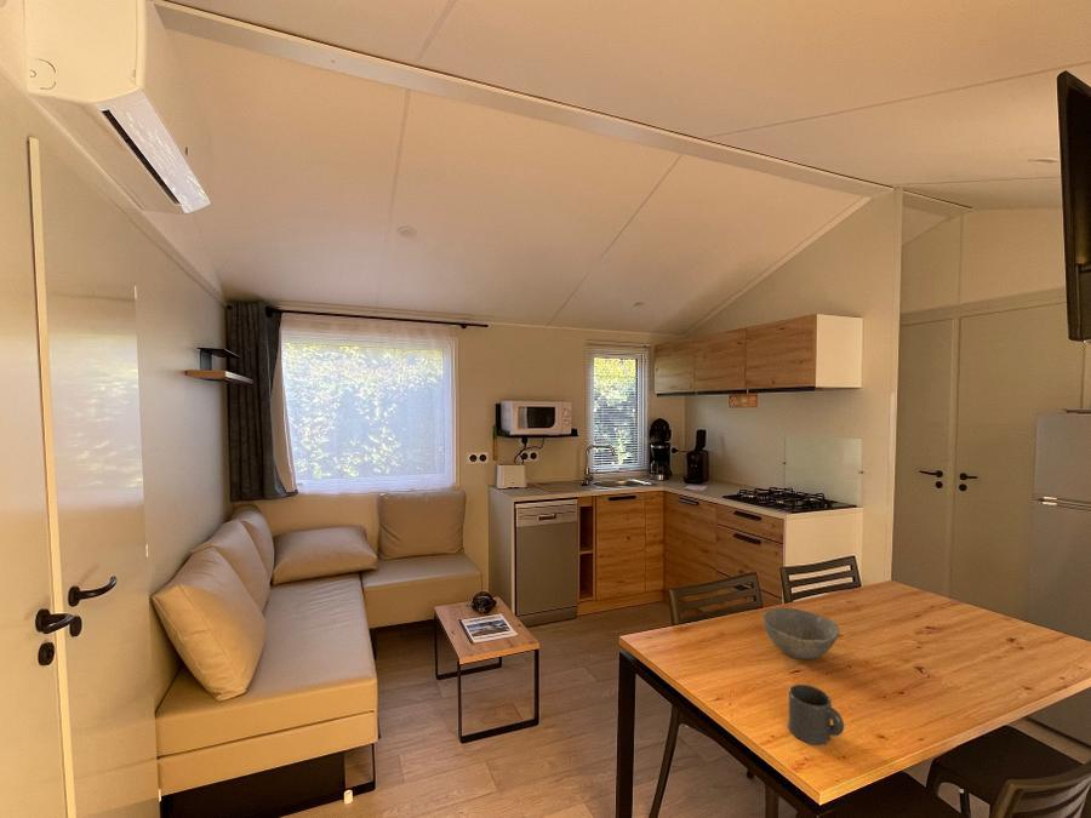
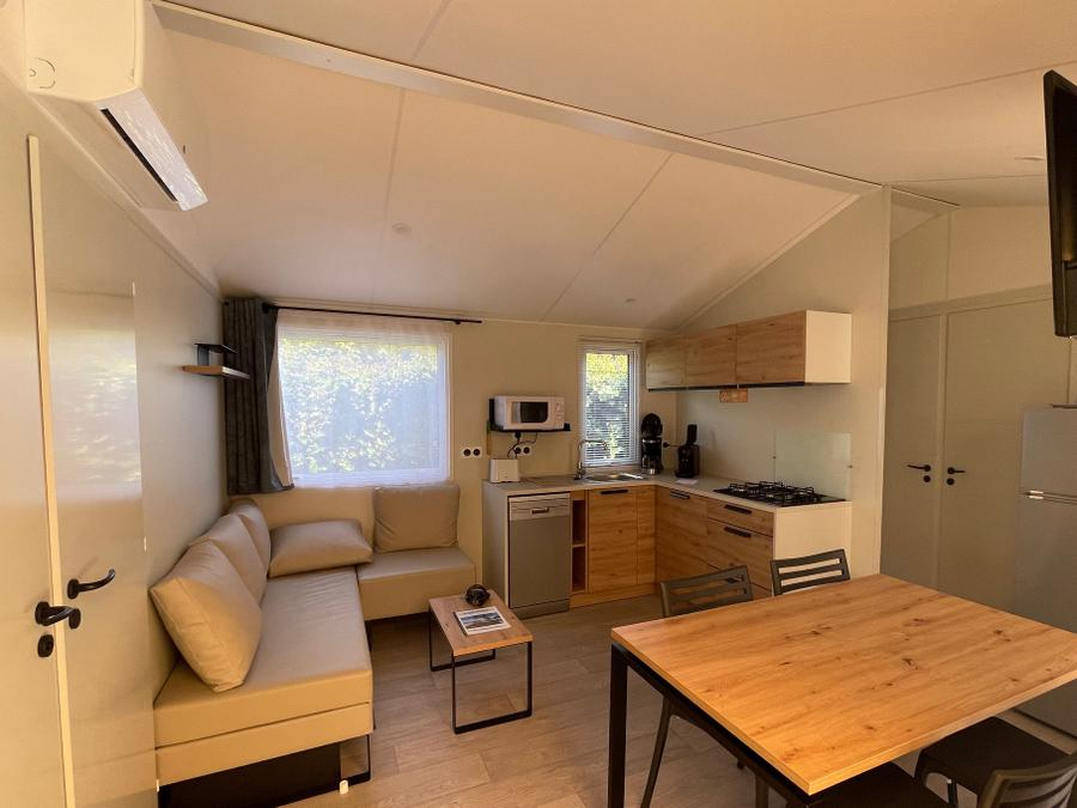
- mug (815, 716)
- bowl (799, 637)
